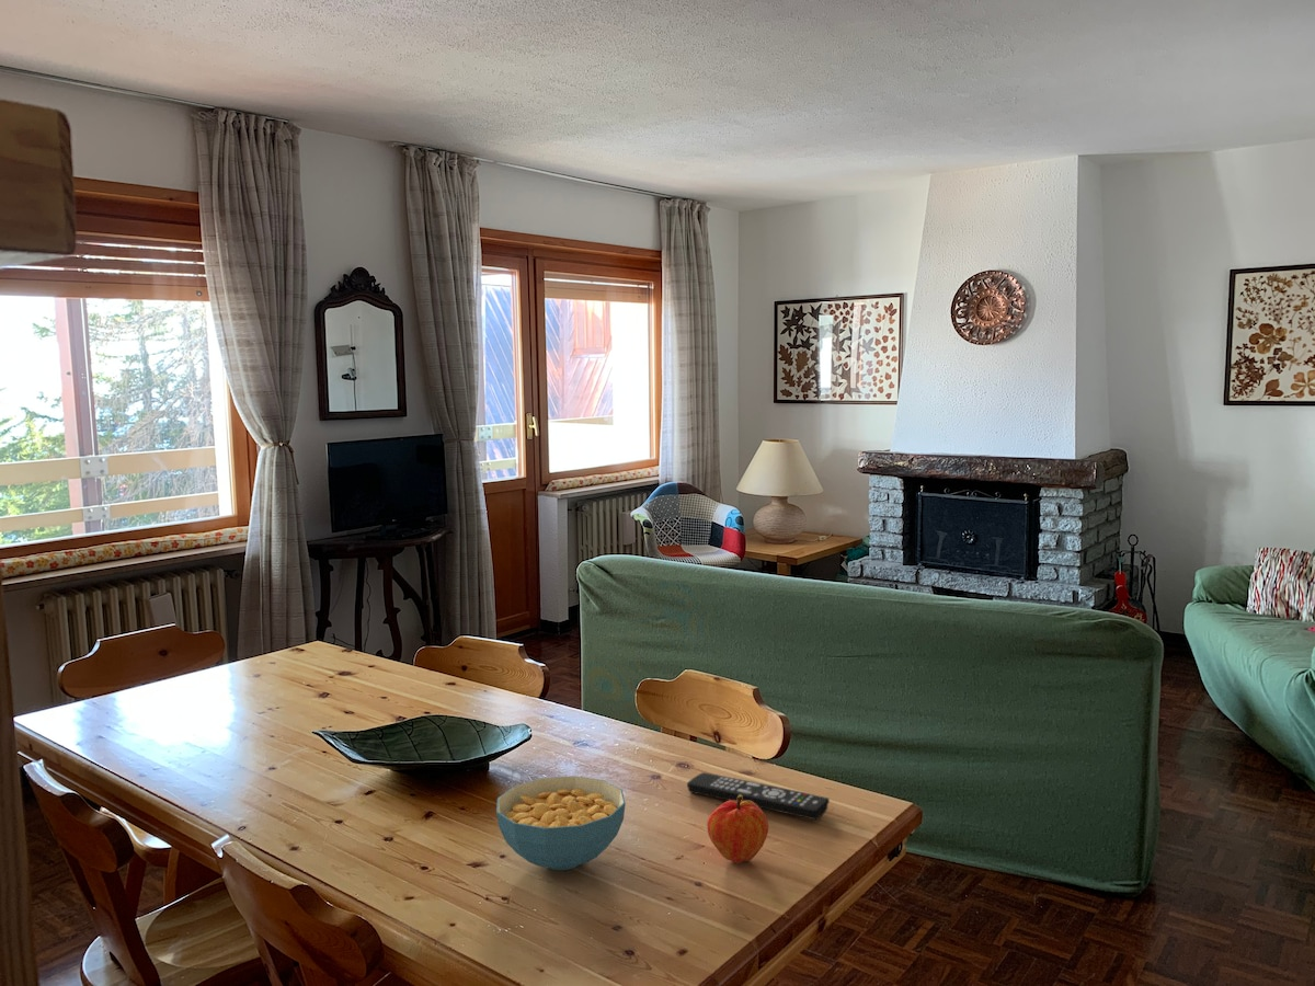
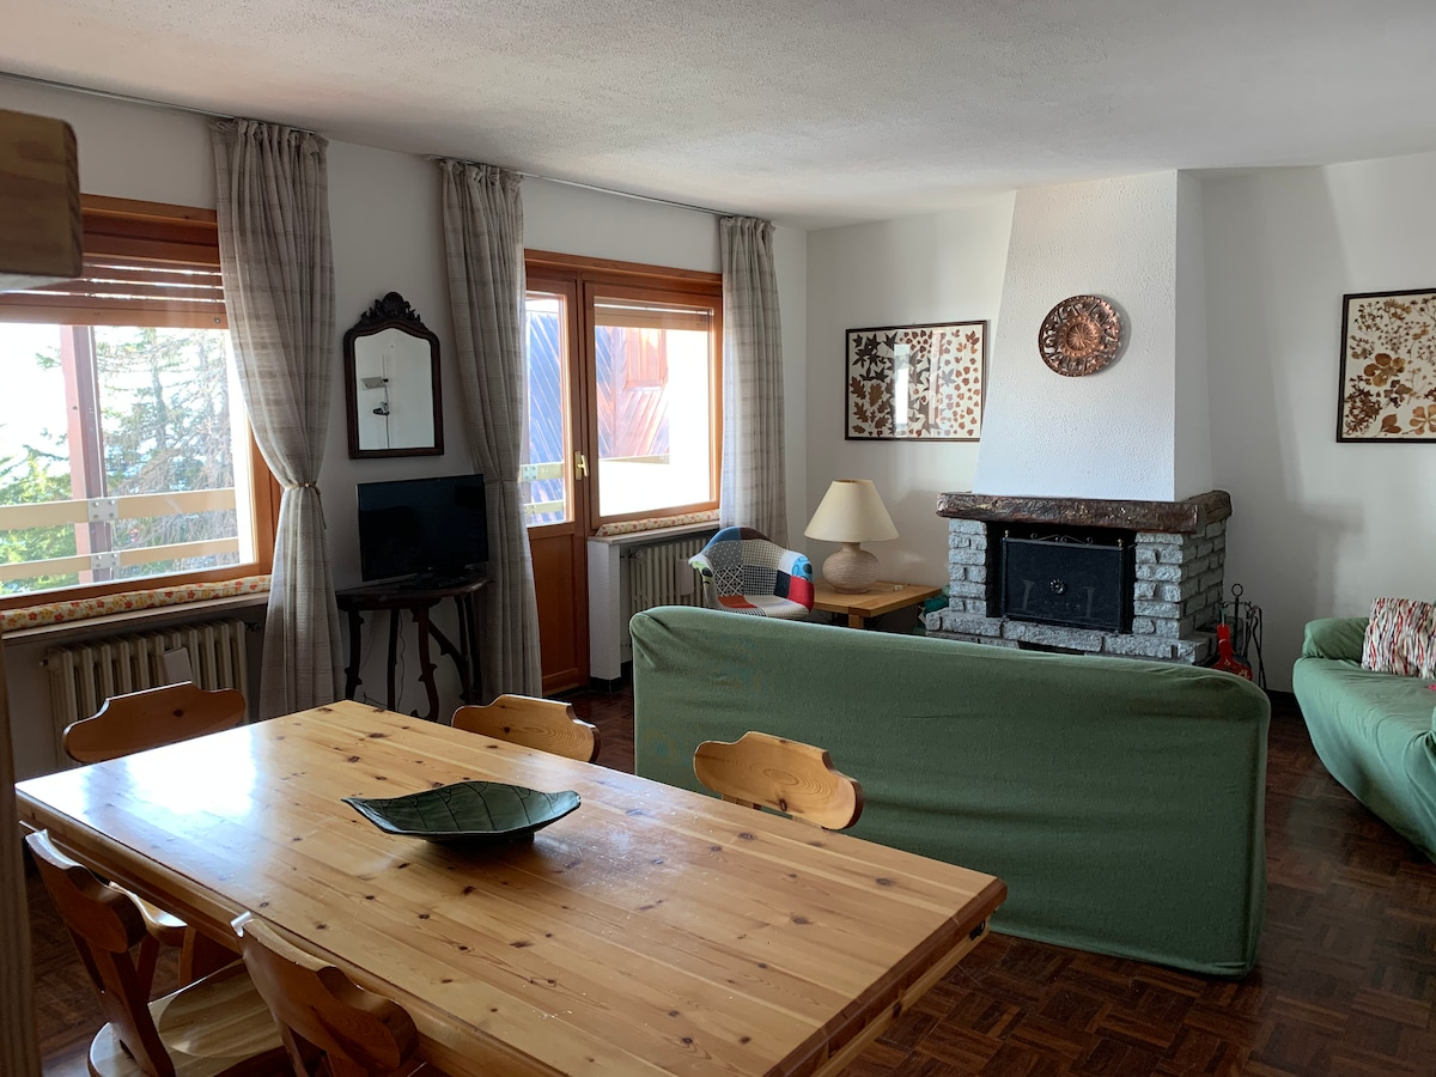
- remote control (756, 795)
- cereal bowl (561, 830)
- fruit (737, 827)
